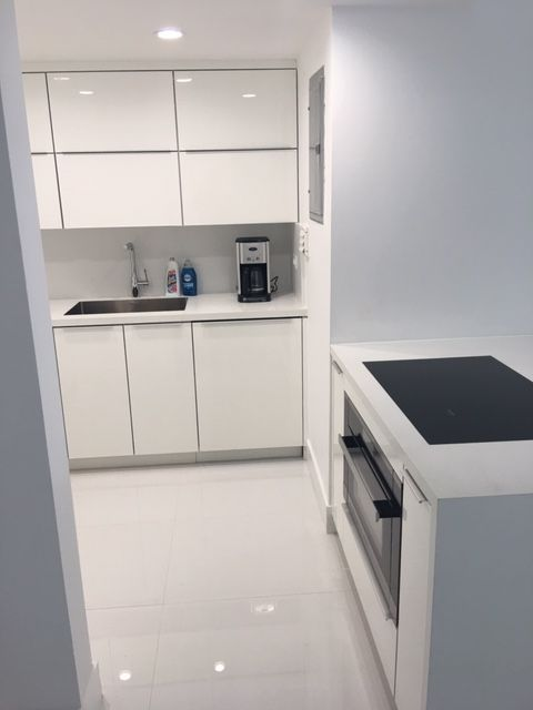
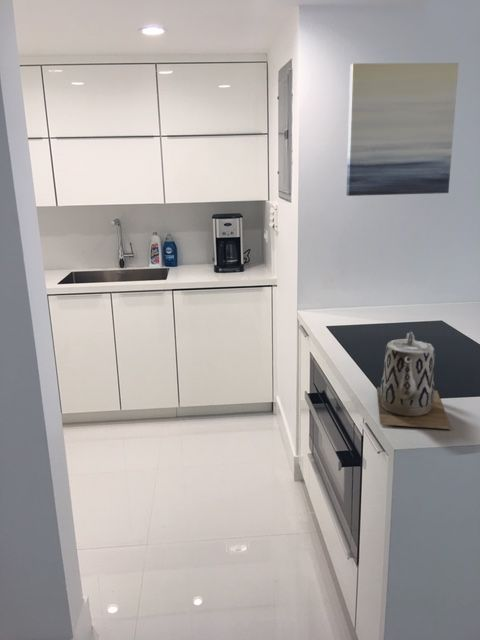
+ teapot (412, 369)
+ wall art (400, 131)
